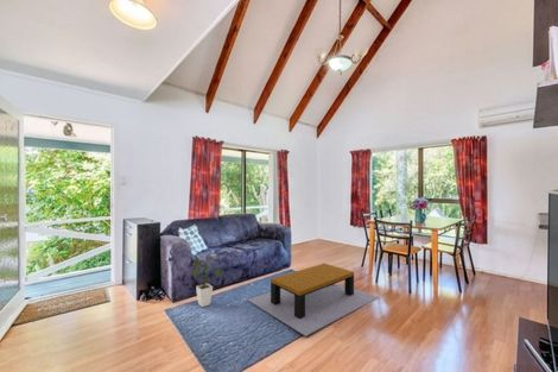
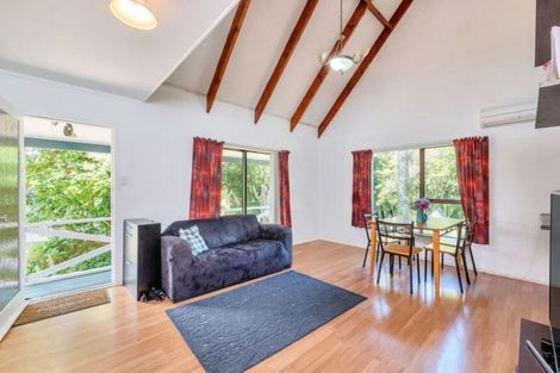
- house plant (207, 280)
- coffee table (313, 286)
